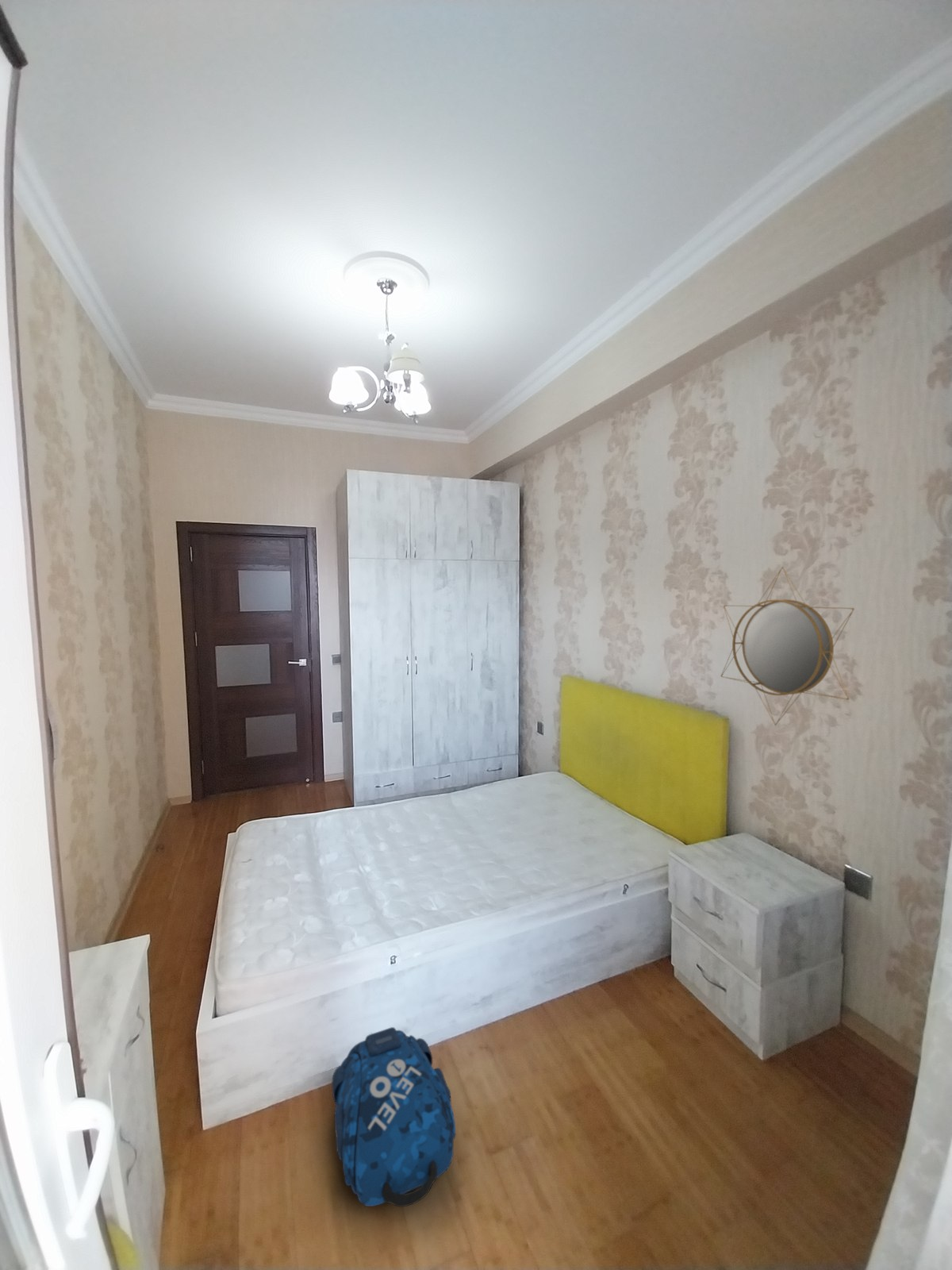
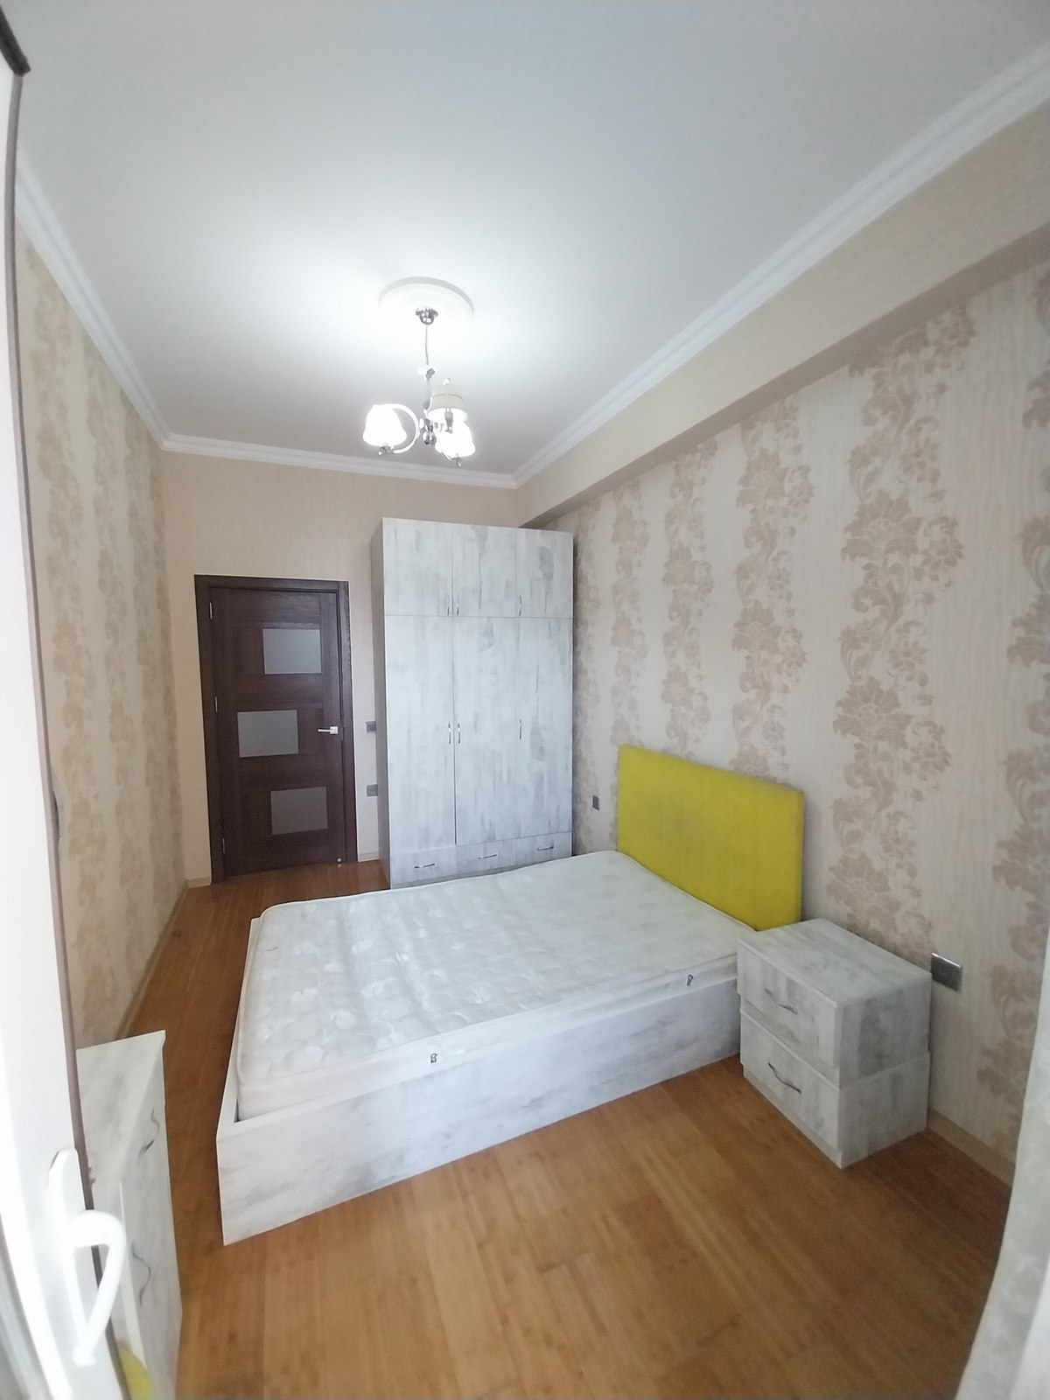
- home mirror (778, 647)
- backpack (393, 1109)
